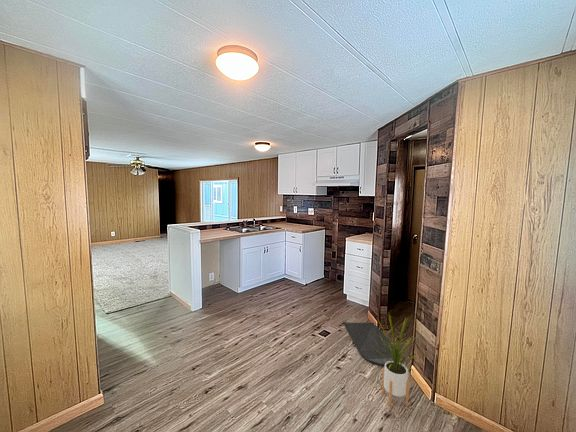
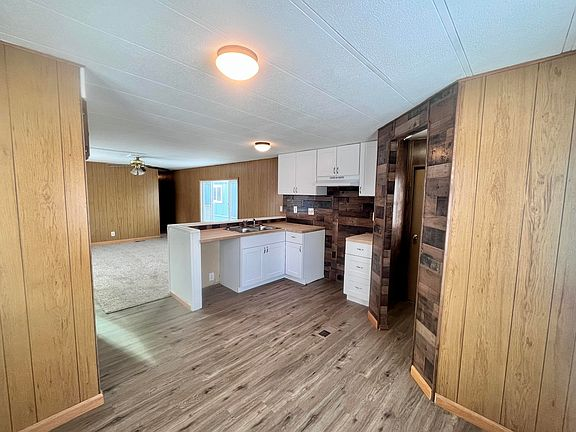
- house plant (397, 357)
- door mat (371, 341)
